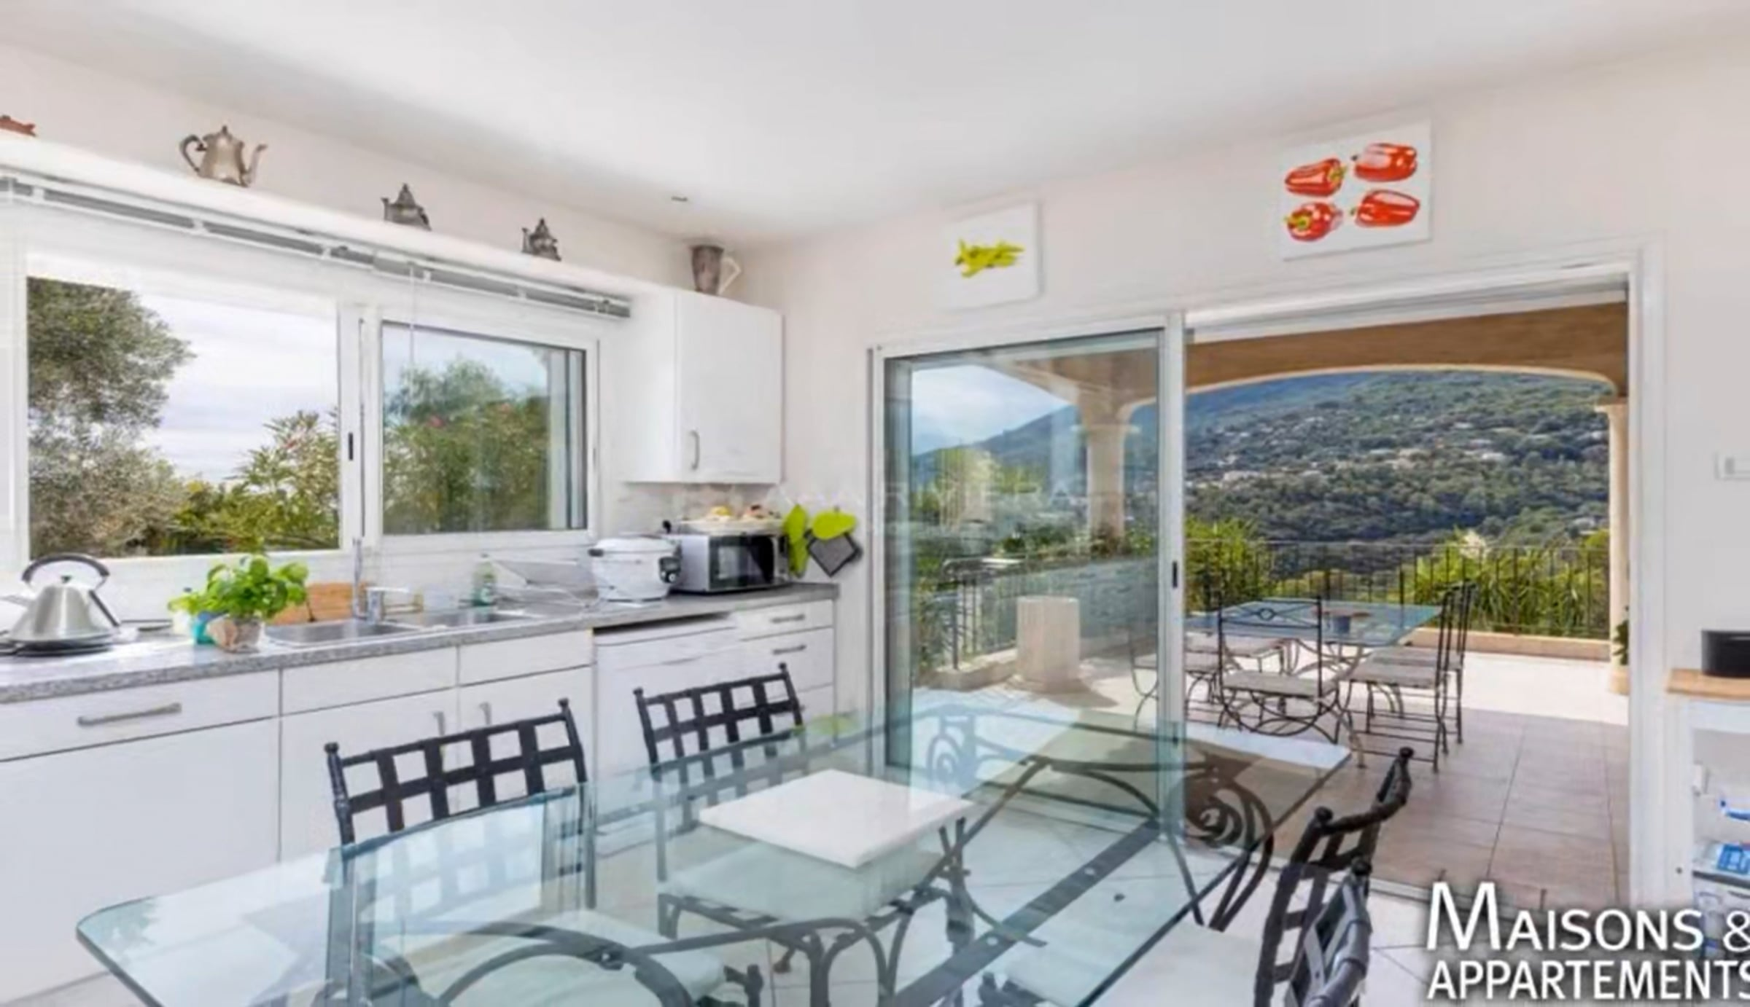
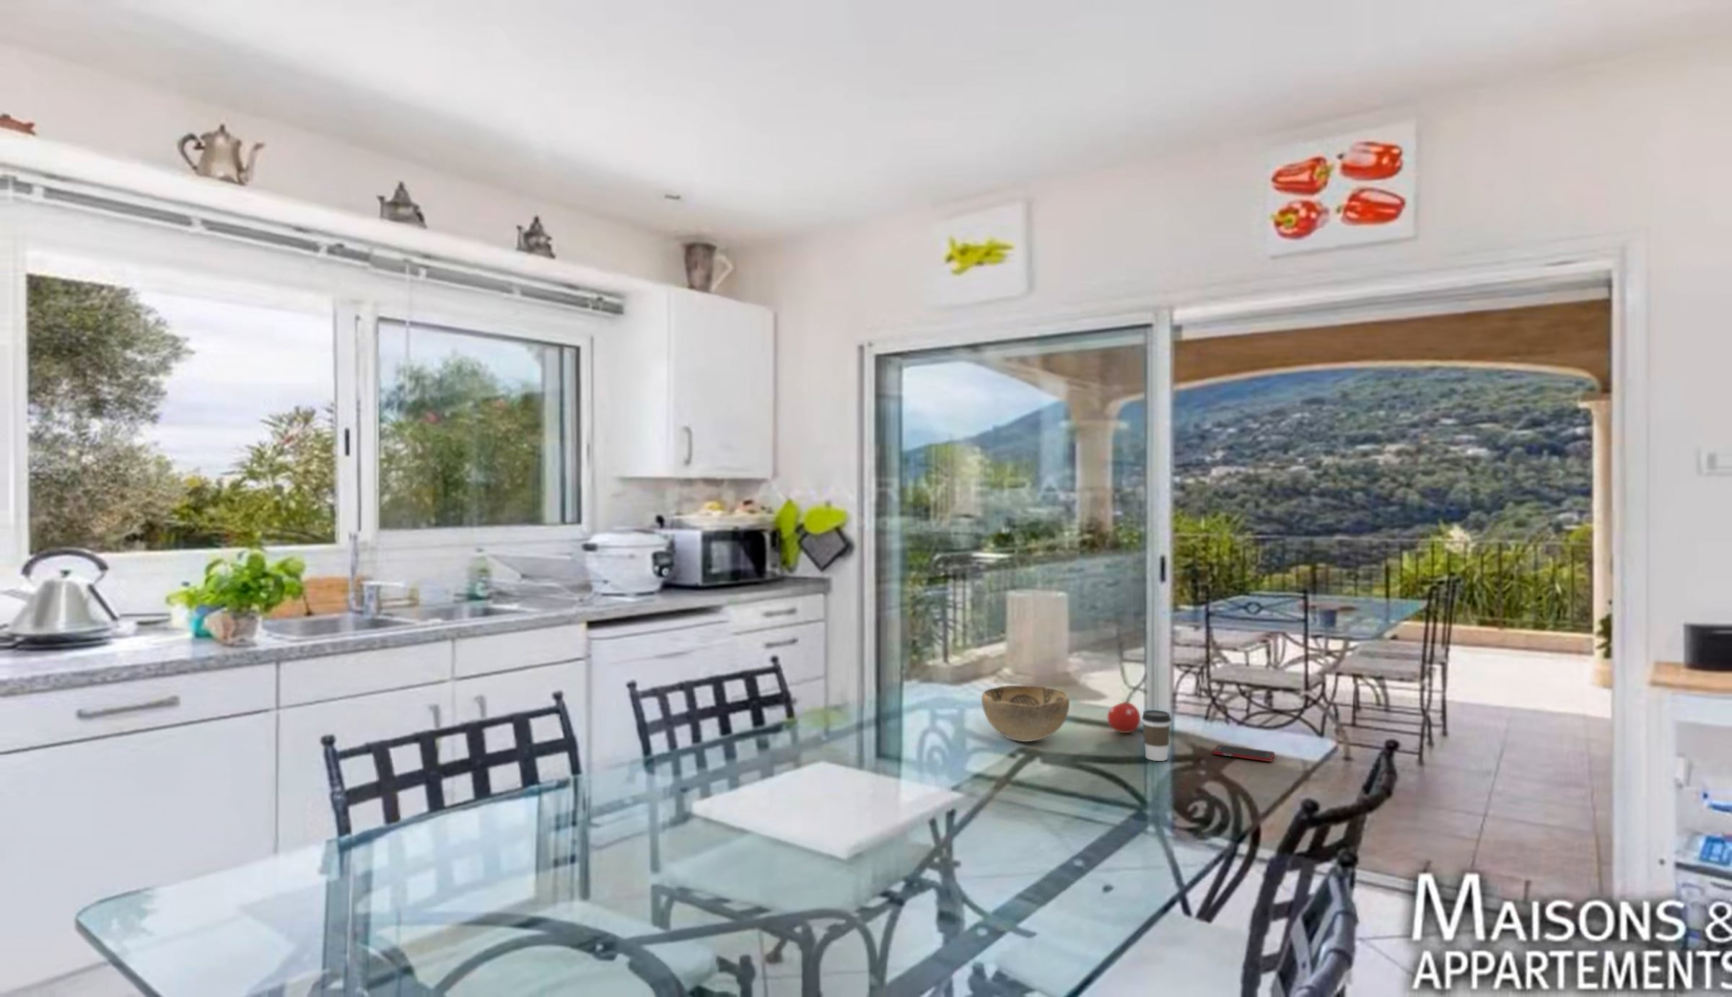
+ fruit (1124, 715)
+ decorative bowl (1024, 716)
+ cell phone (1243, 752)
+ coffee cup (1156, 735)
